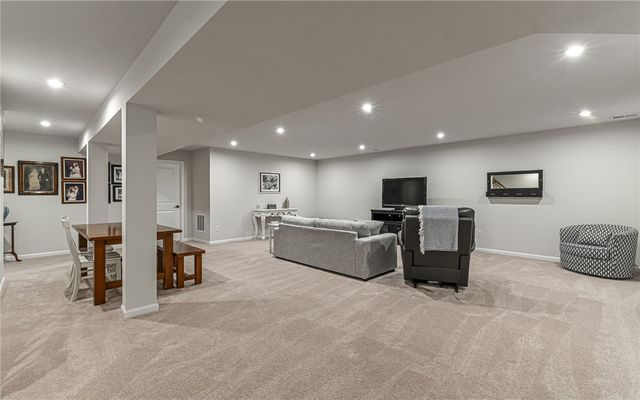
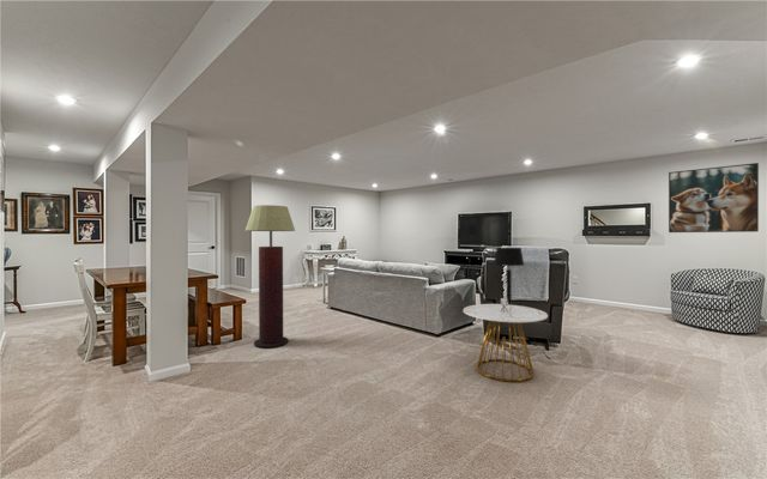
+ table lamp (508, 281)
+ floor lamp (271, 274)
+ side table (499, 334)
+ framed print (709, 200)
